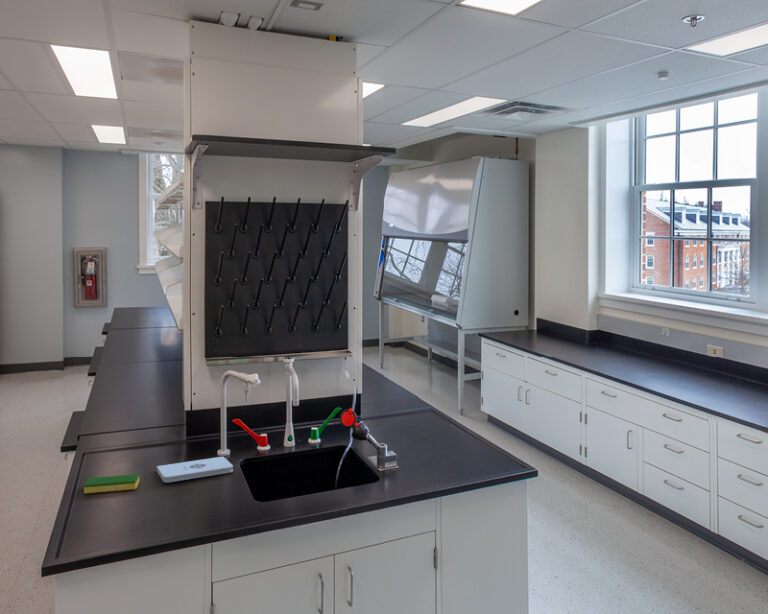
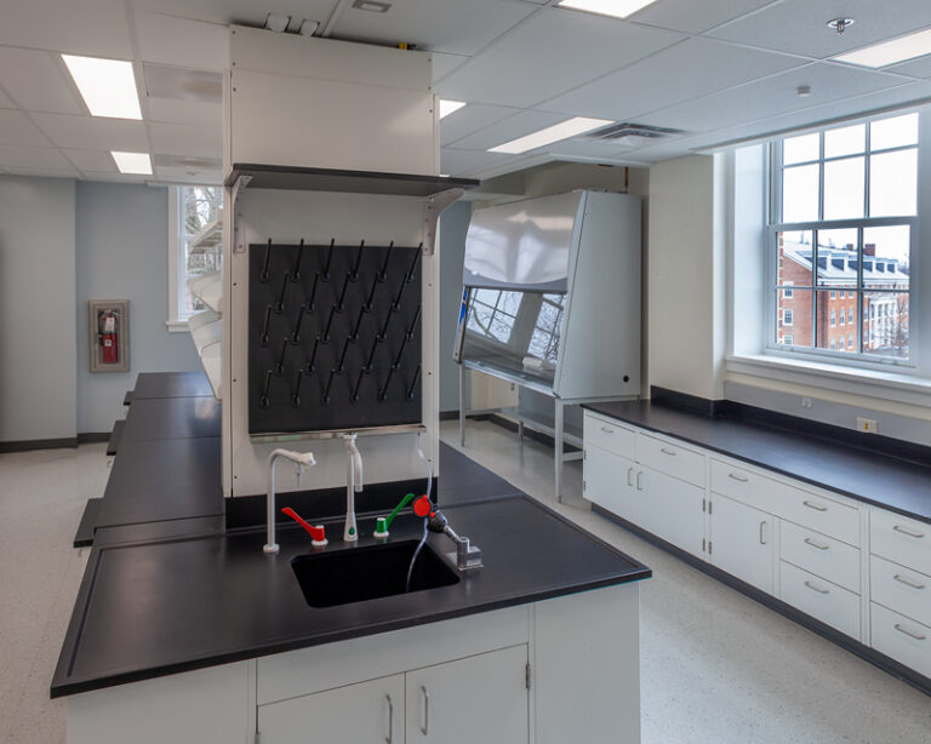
- notepad (195, 469)
- dish sponge (112, 483)
